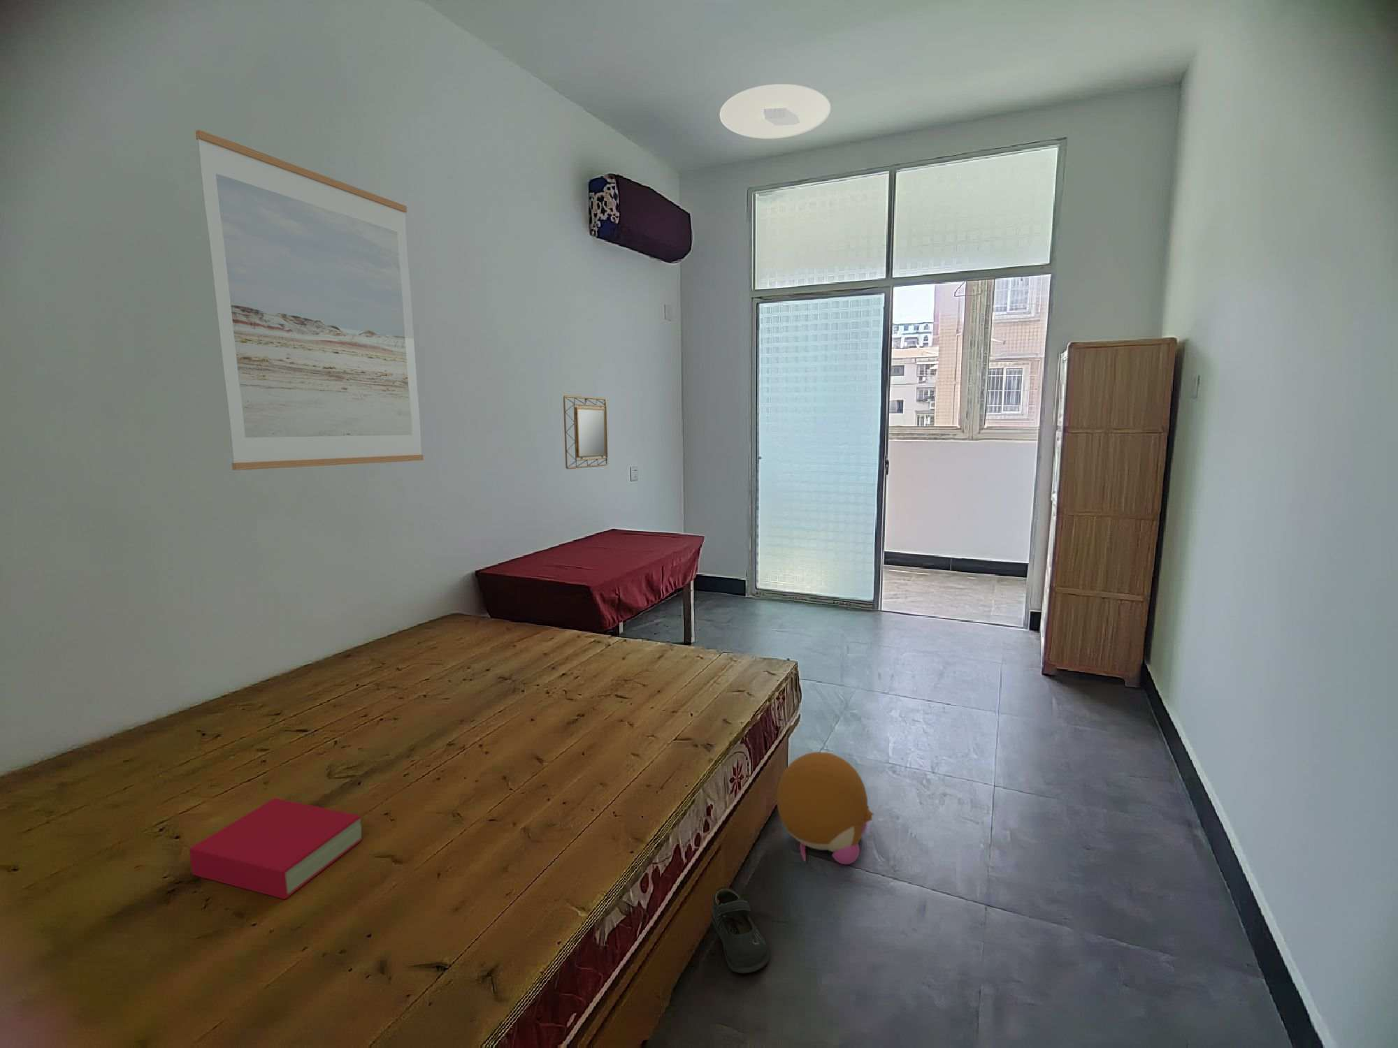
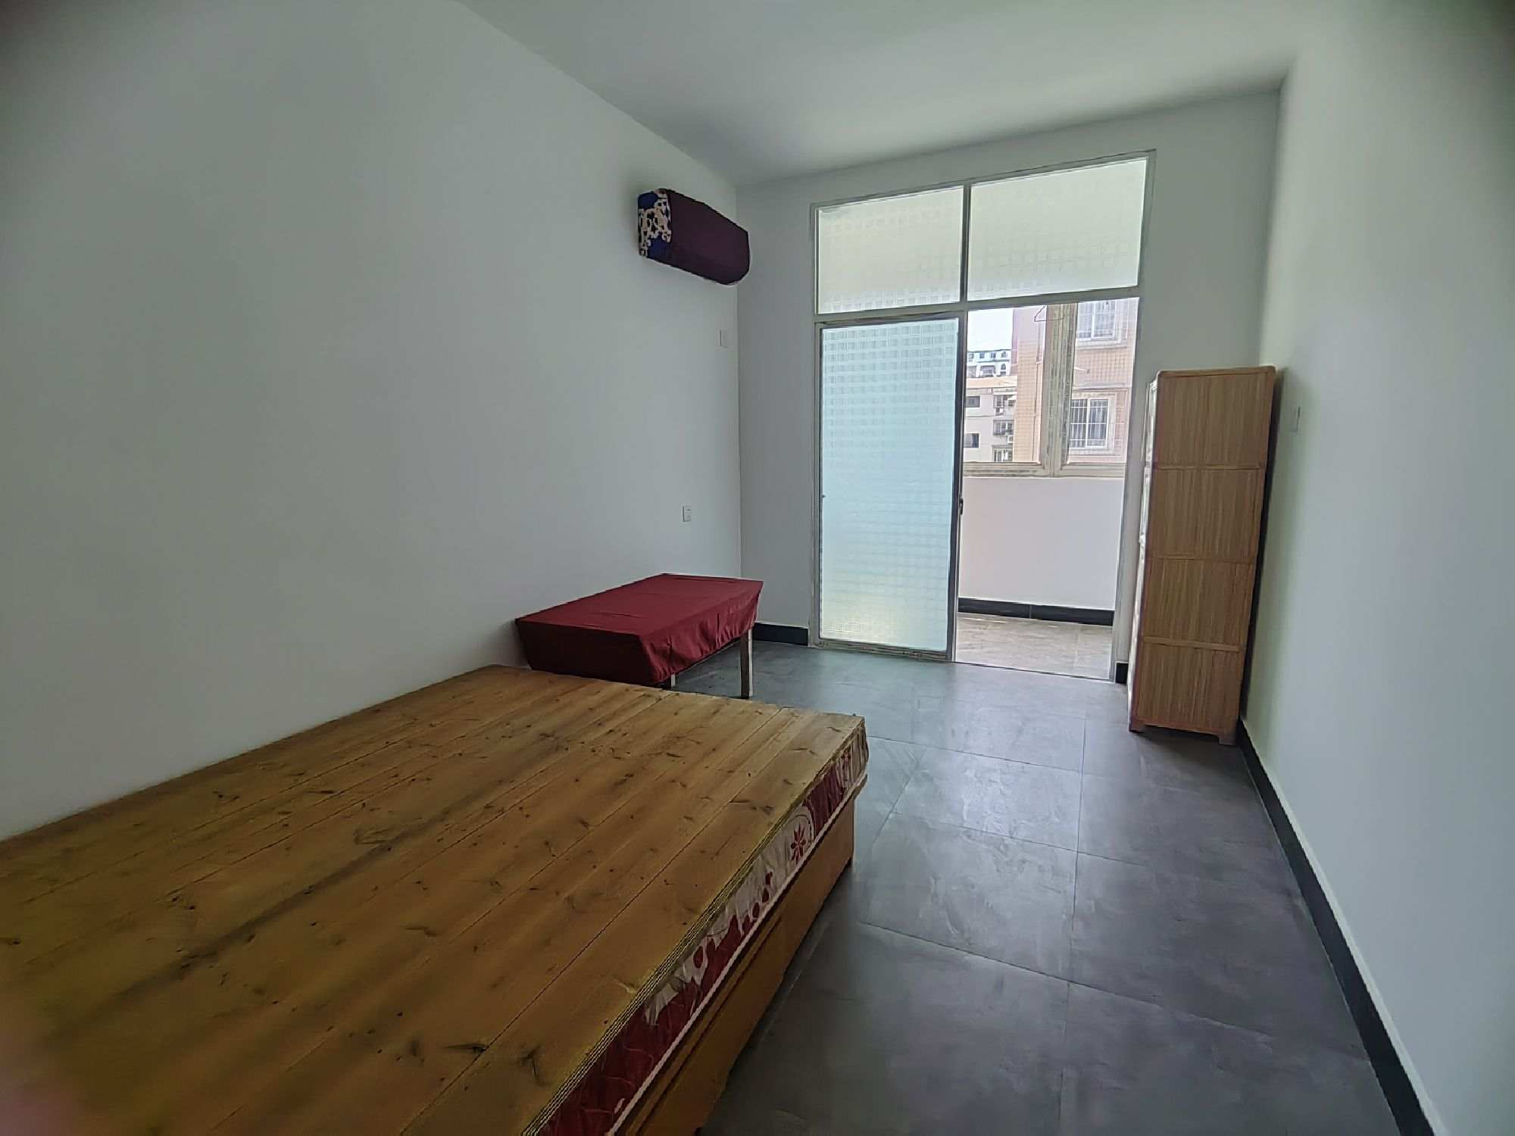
- book (280, 844)
- home mirror (589, 432)
- mary jane shoe (738, 924)
- ceiling light (775, 108)
- plush toy (824, 800)
- wall art (328, 324)
